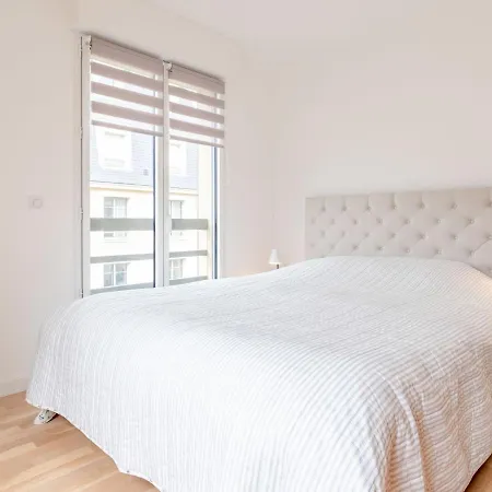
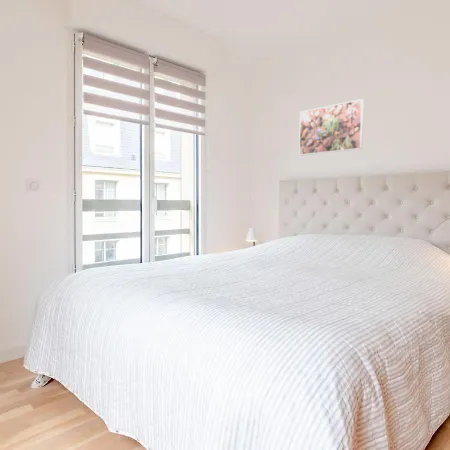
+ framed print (329, 129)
